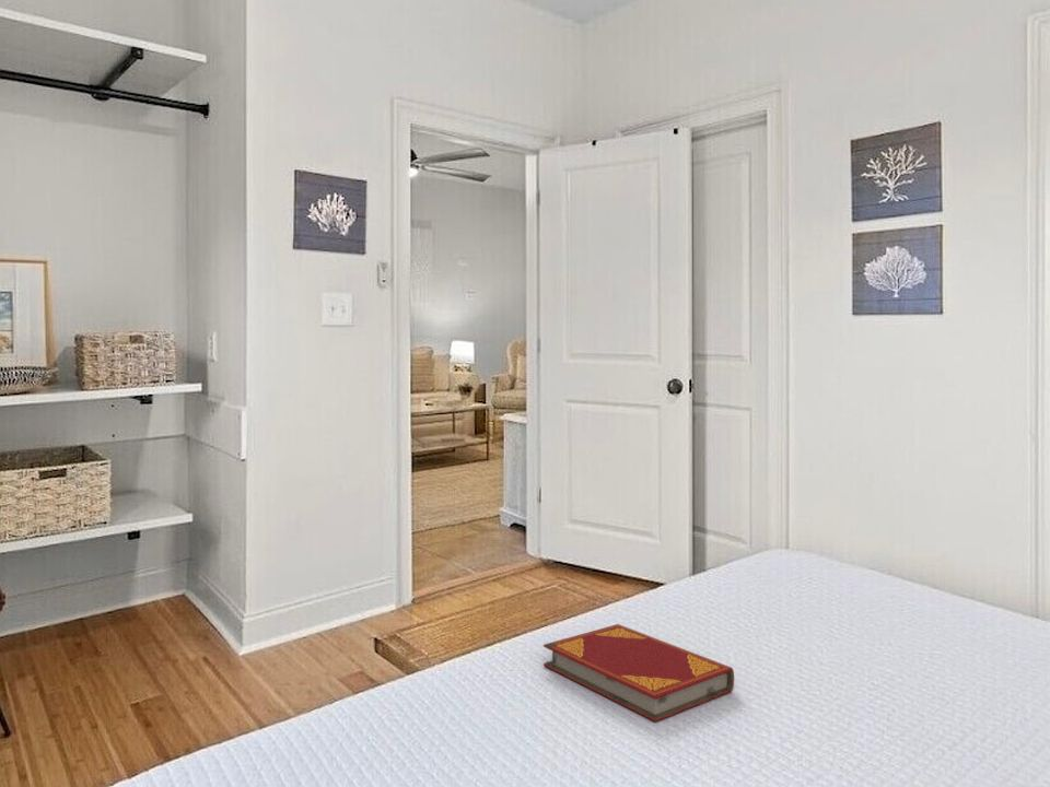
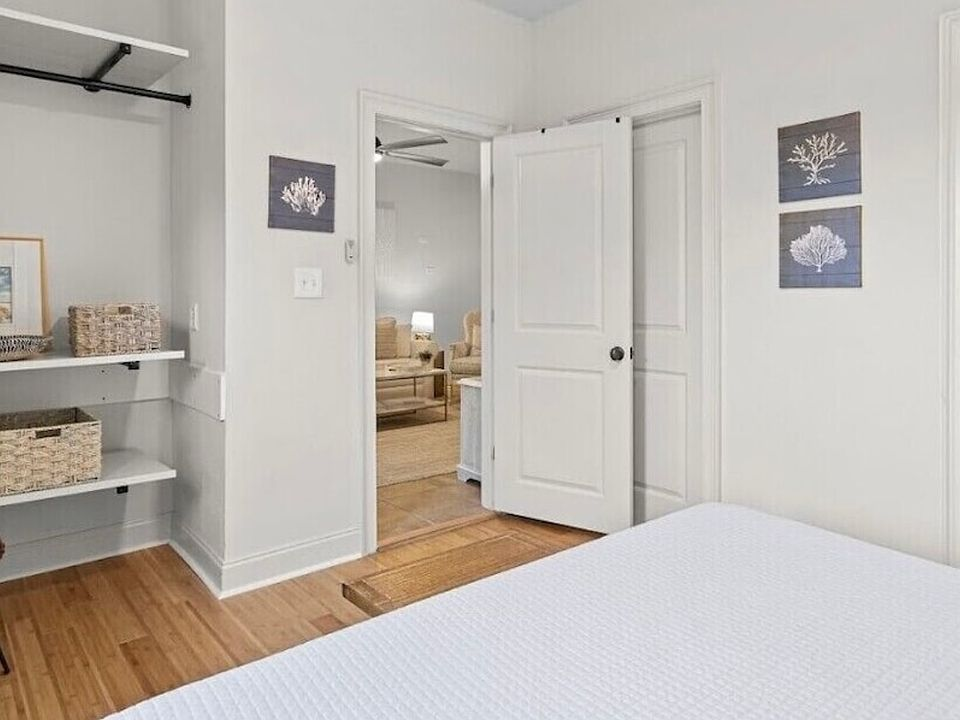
- hardback book (634, 666)
